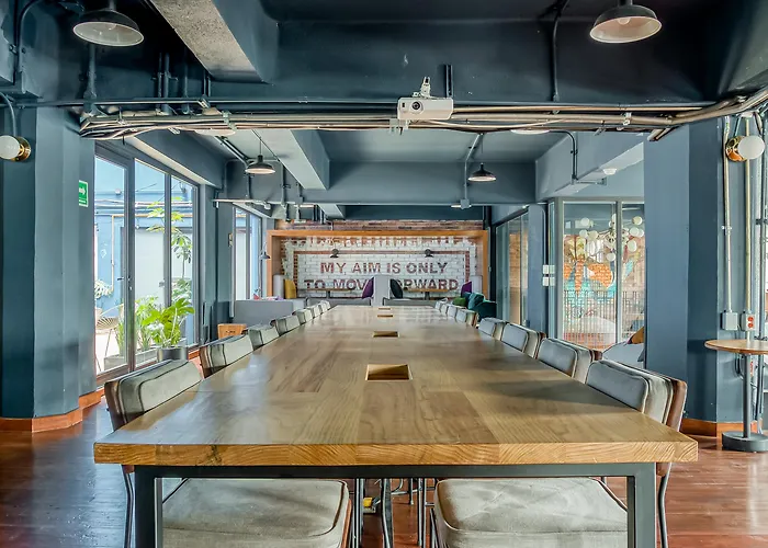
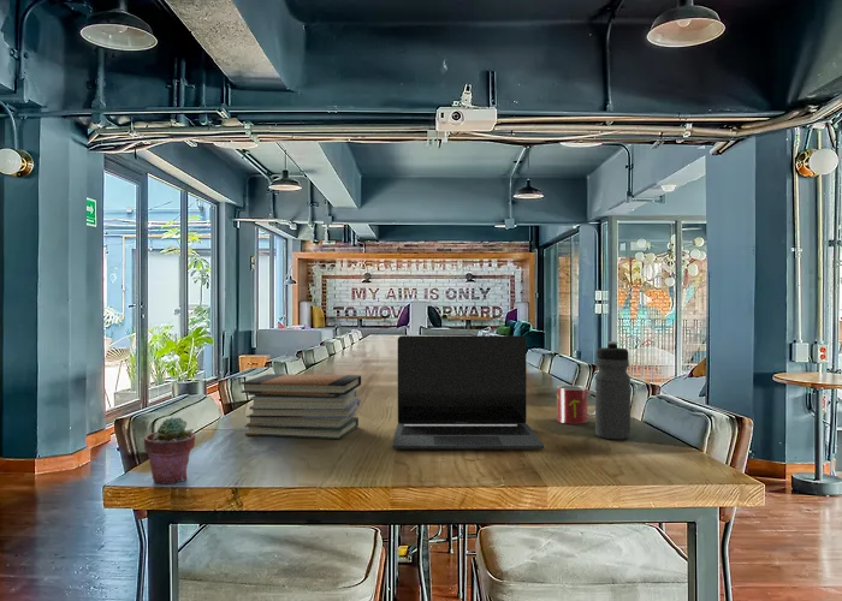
+ potted succulent (170, 447)
+ mug (577, 404)
+ water bottle (612, 388)
+ laptop (464, 388)
+ book stack (304, 404)
